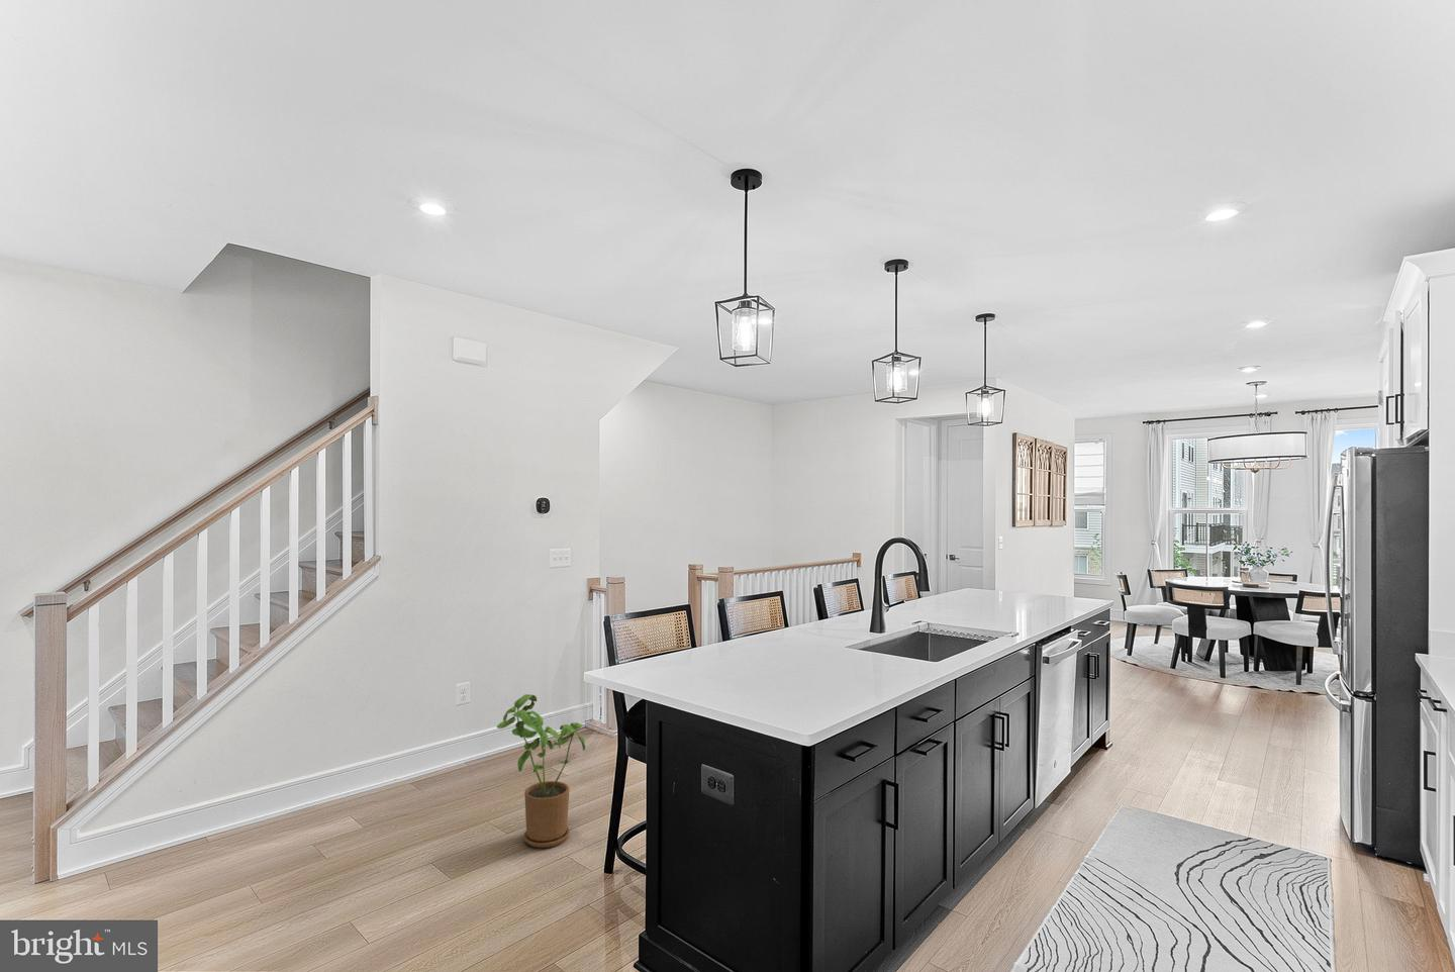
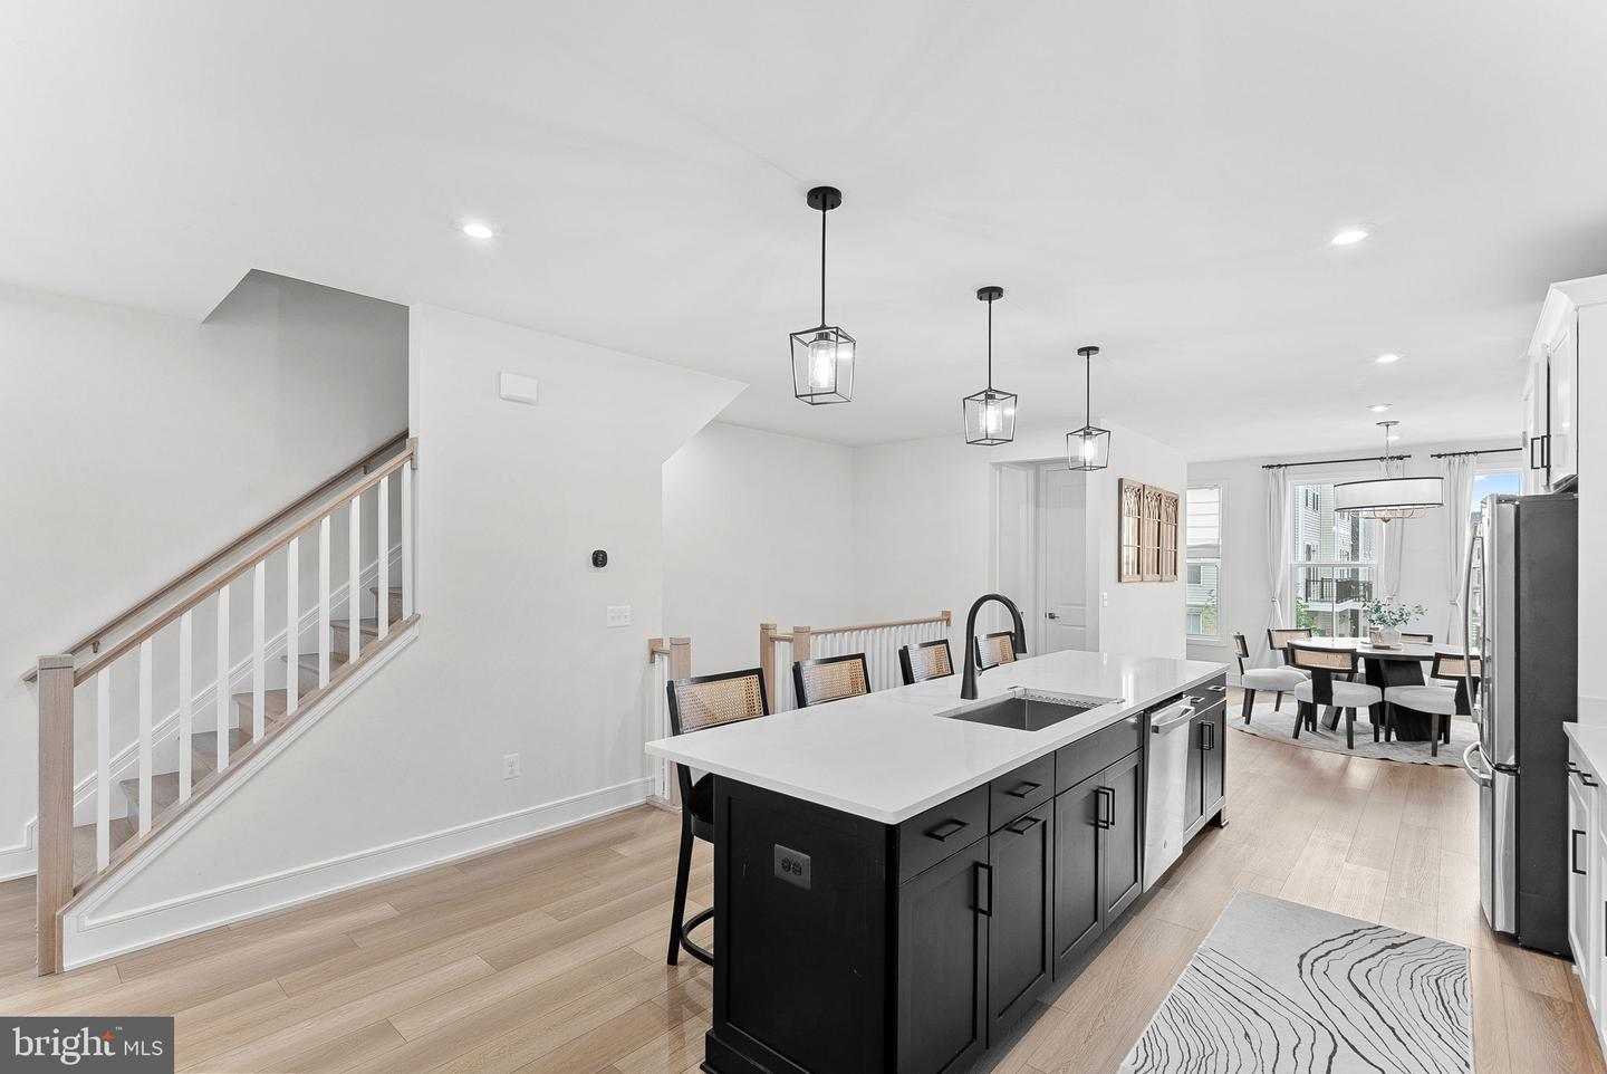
- house plant (543, 765)
